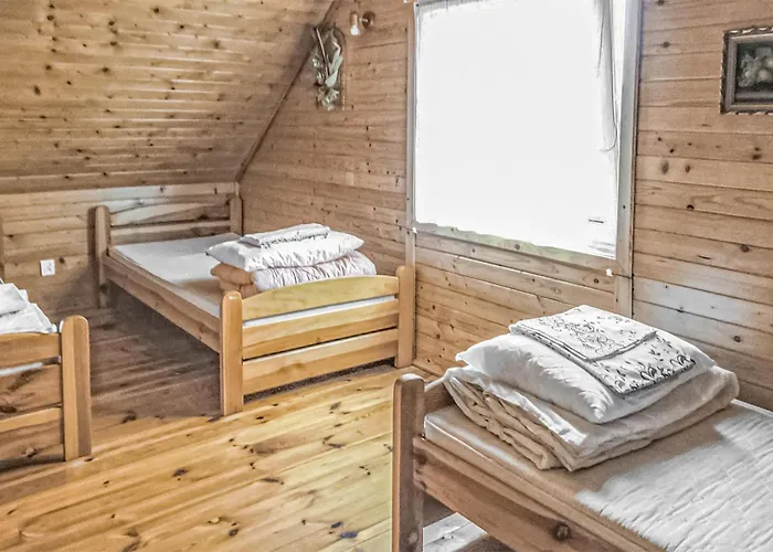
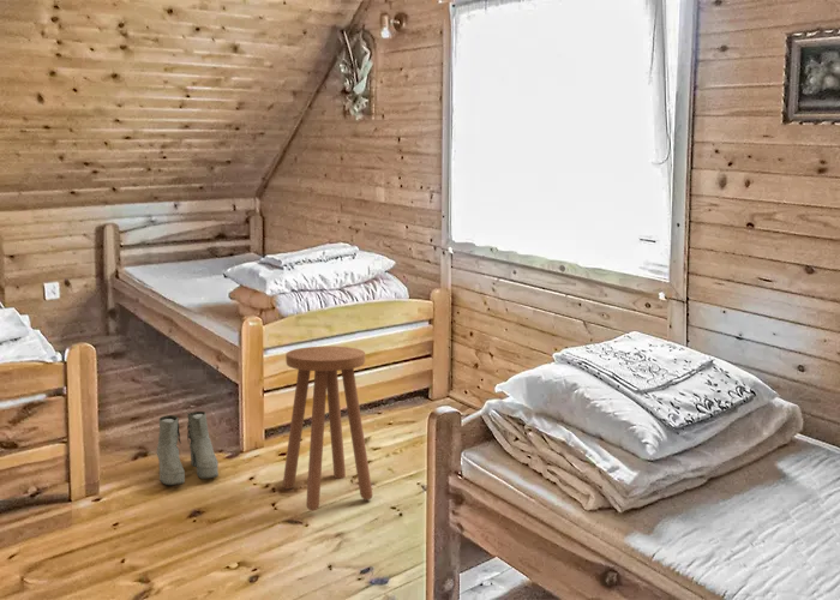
+ boots (190, 445)
+ stool (323, 424)
